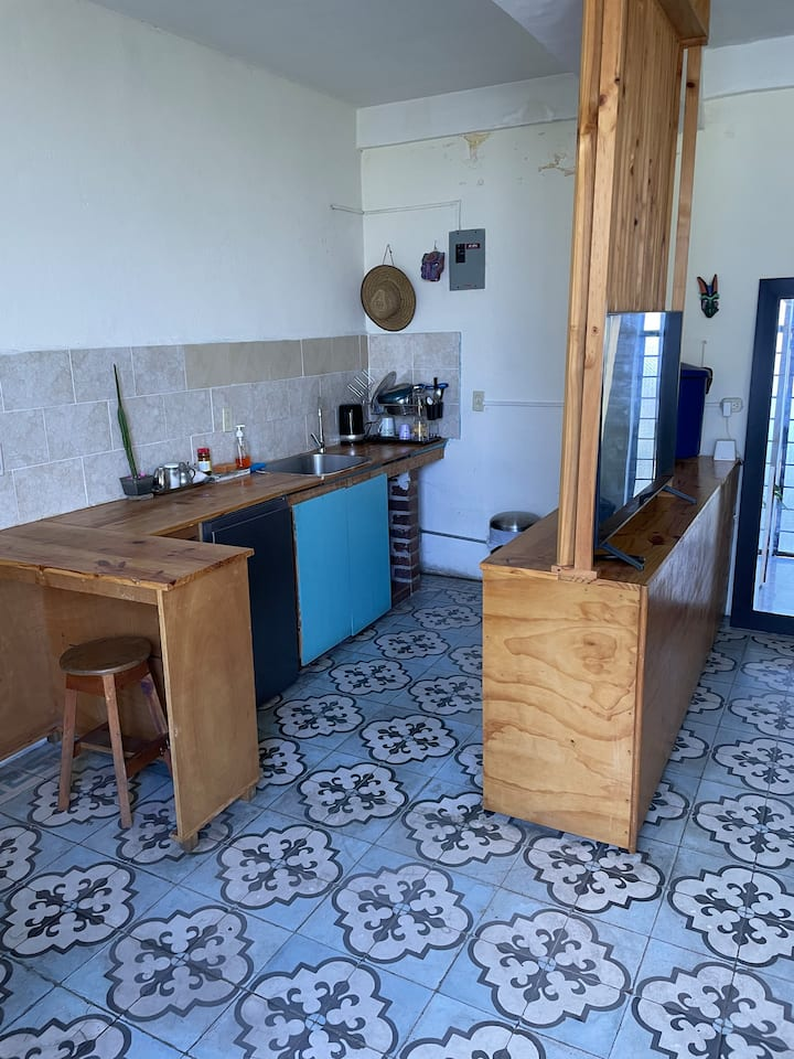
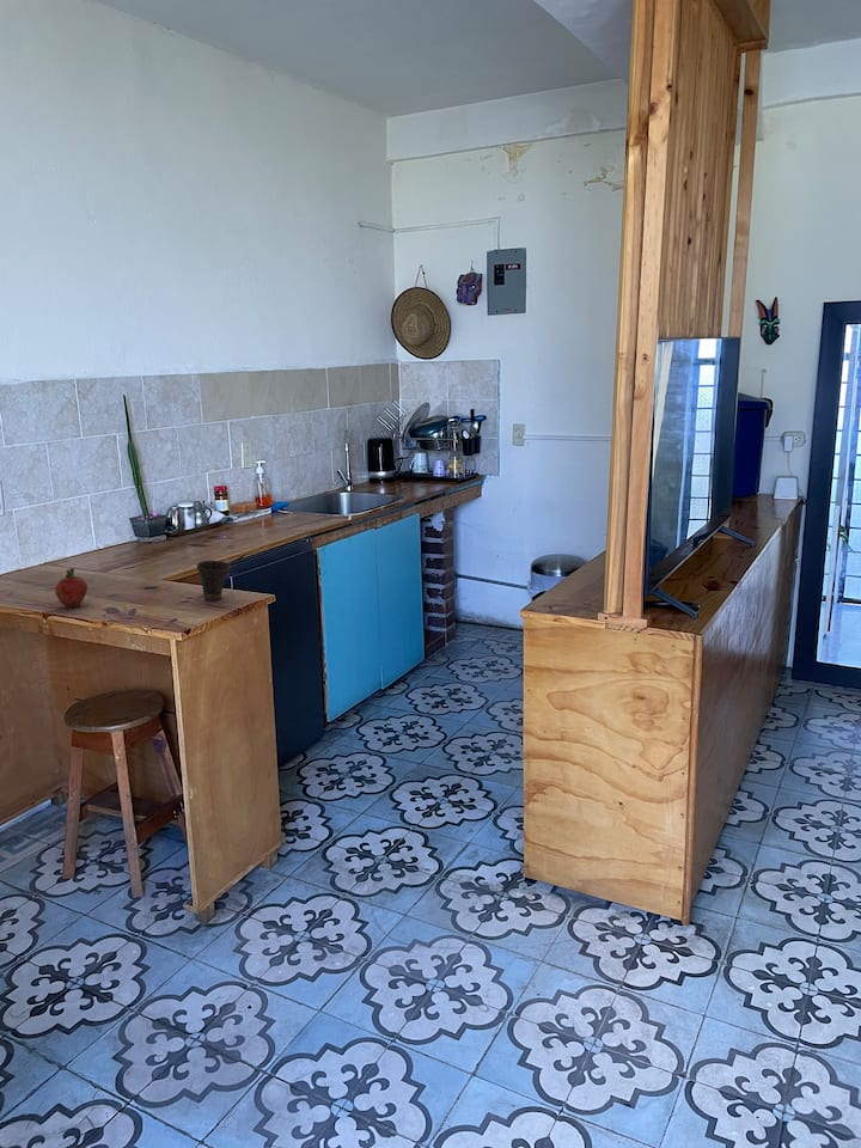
+ cup (214, 580)
+ fruit (71, 587)
